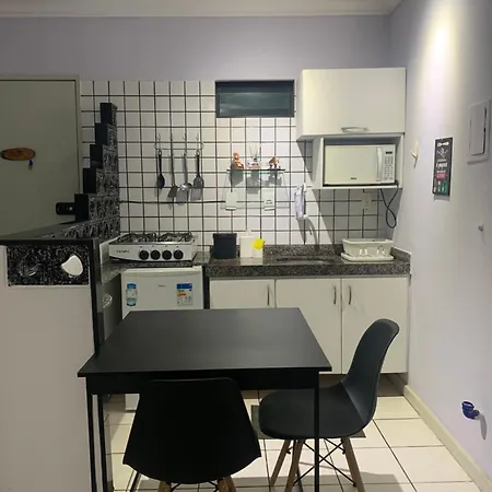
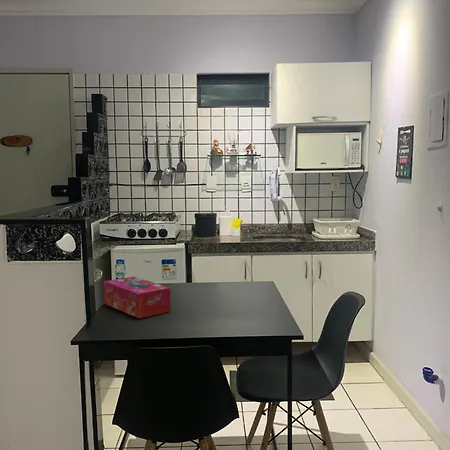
+ tissue box (136, 295)
